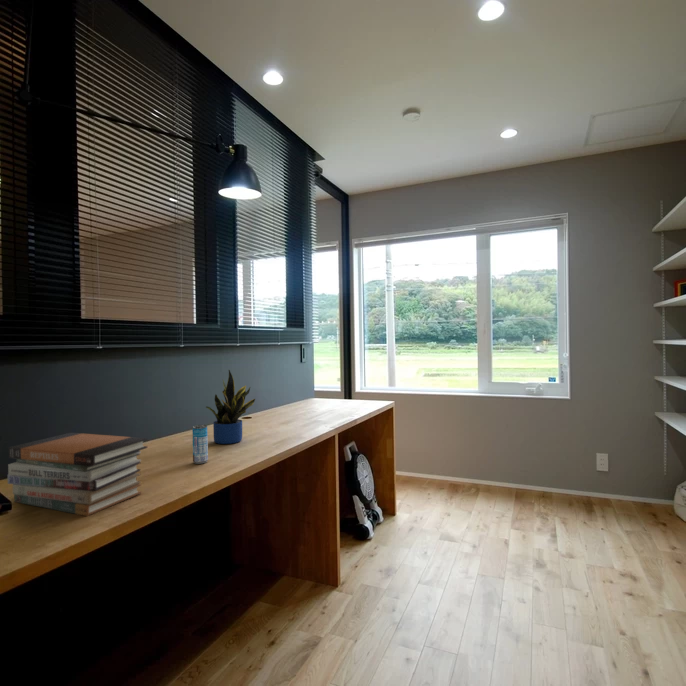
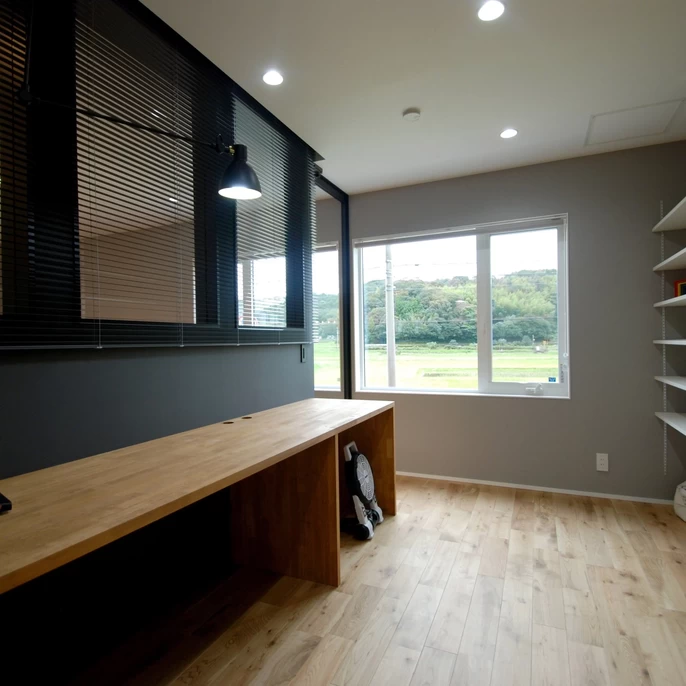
- beverage can (200, 444)
- potted plant (232, 405)
- book stack (78, 469)
